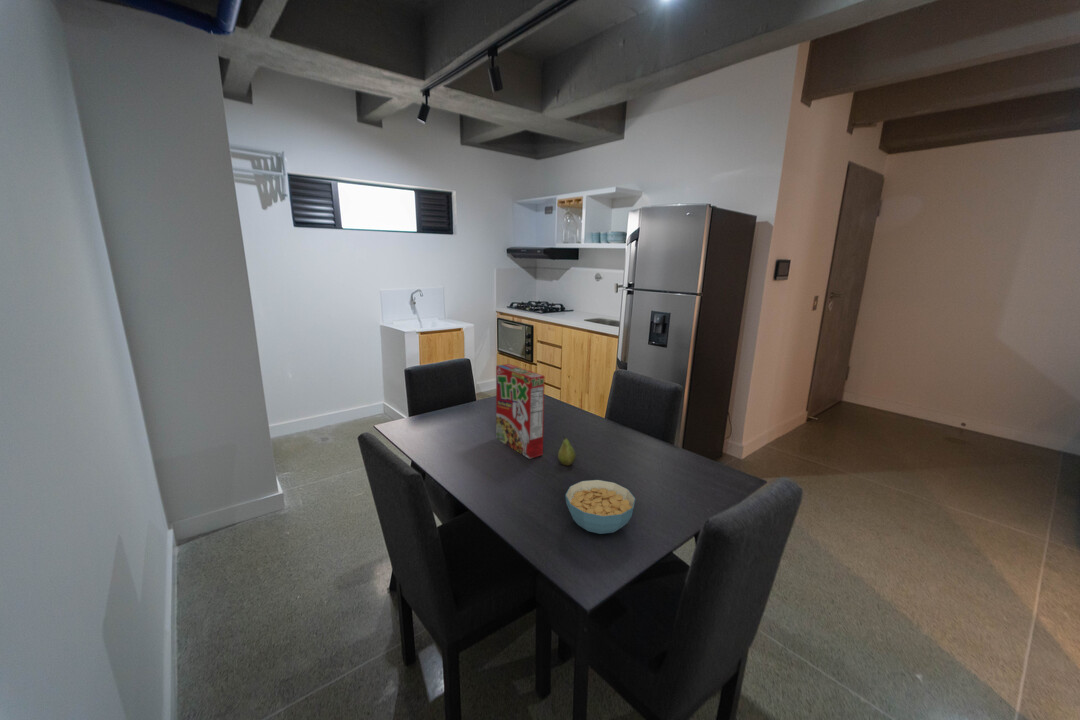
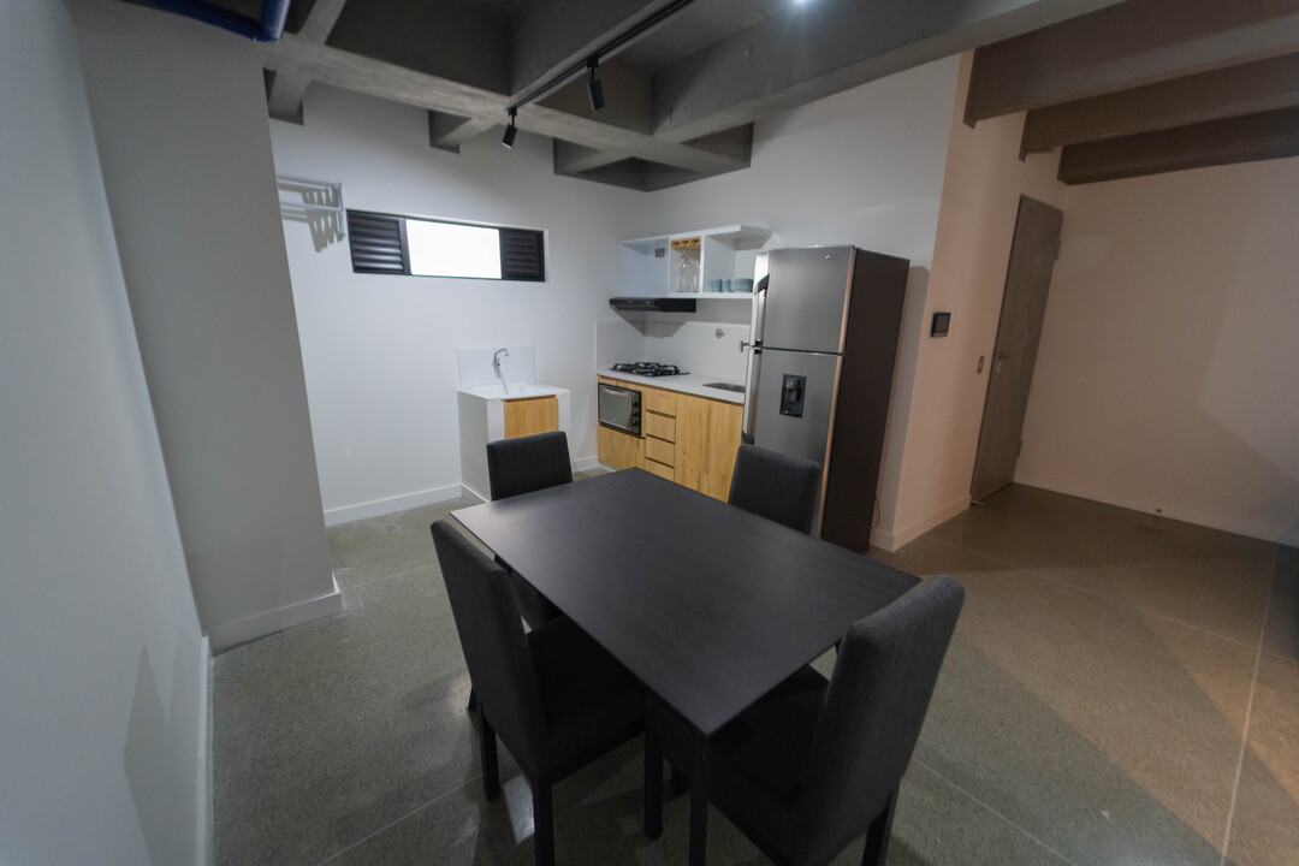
- fruit (567, 449)
- cereal bowl (599, 511)
- cereal box (518, 409)
